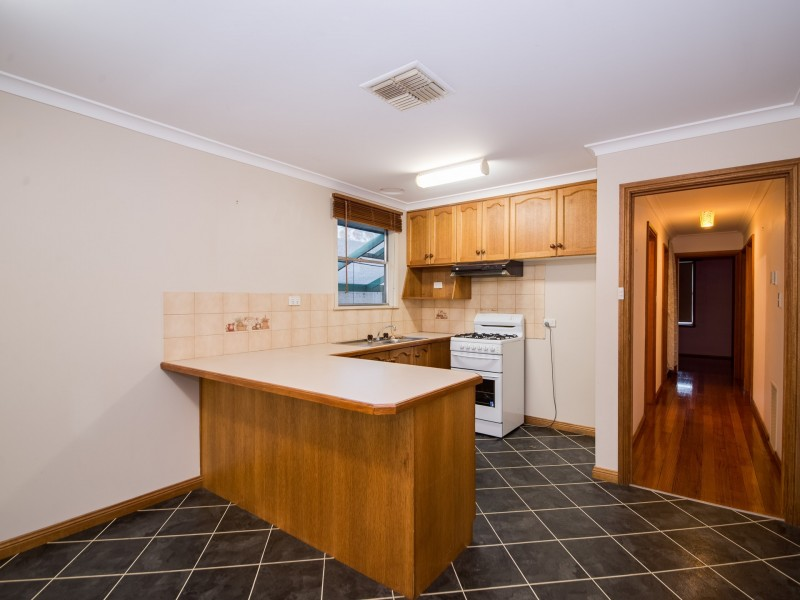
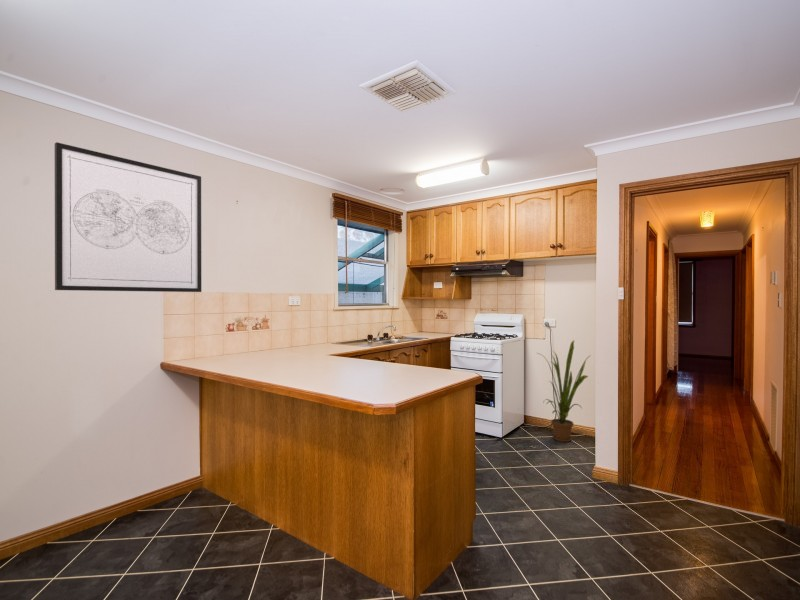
+ wall art (136, 226)
+ house plant (561, 389)
